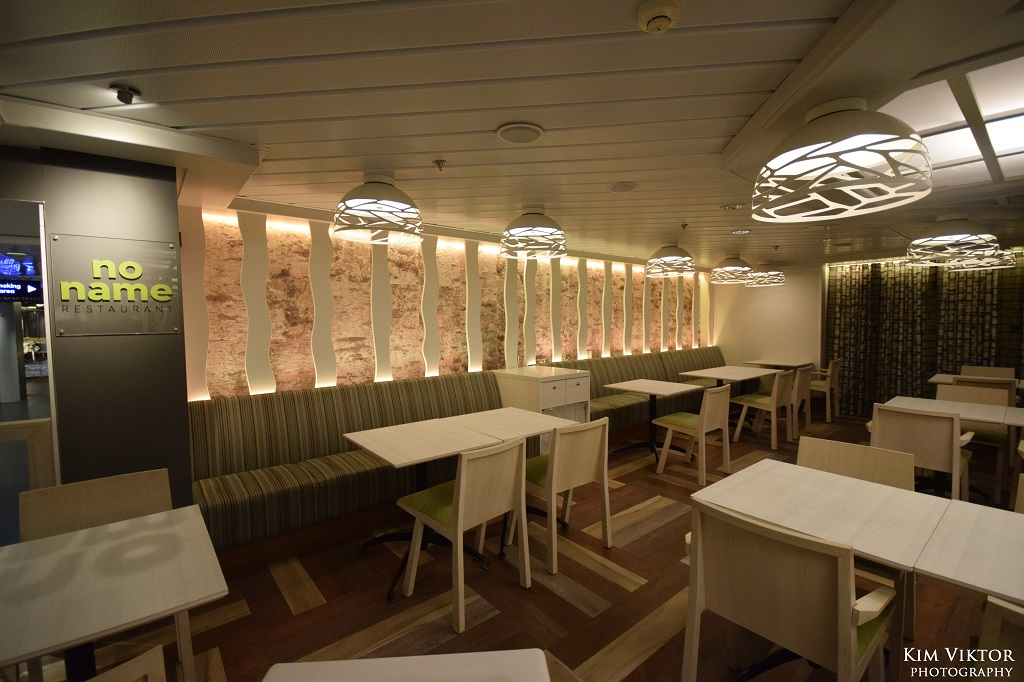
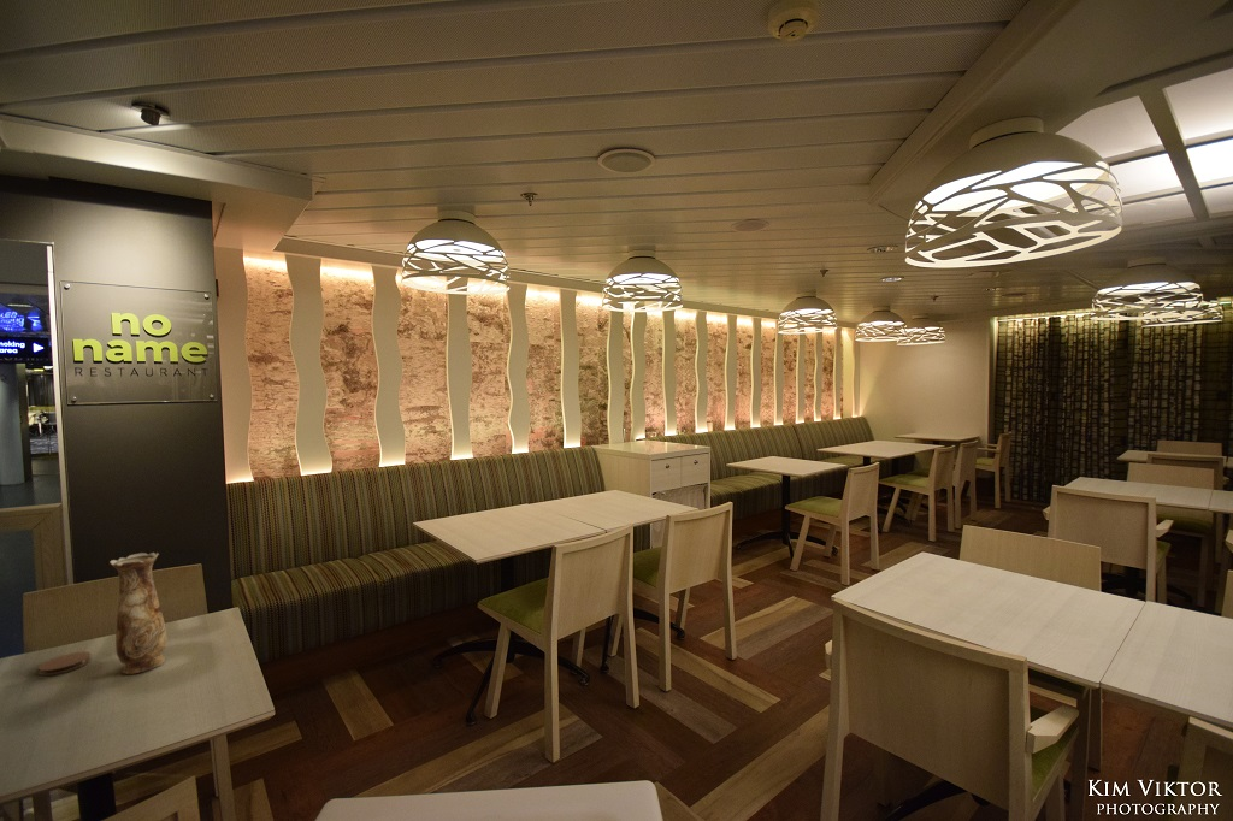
+ coaster (65, 662)
+ vase (138, 612)
